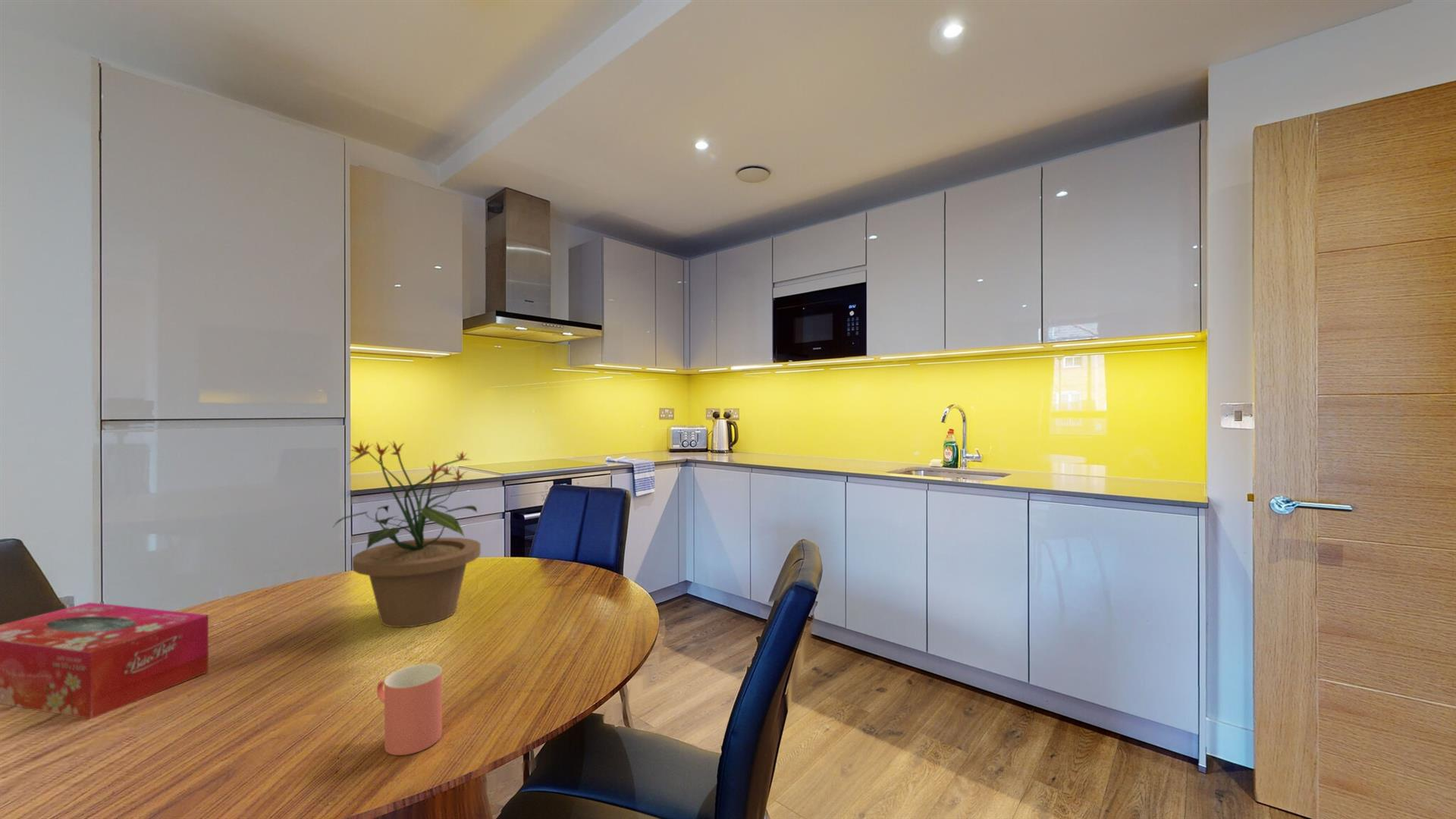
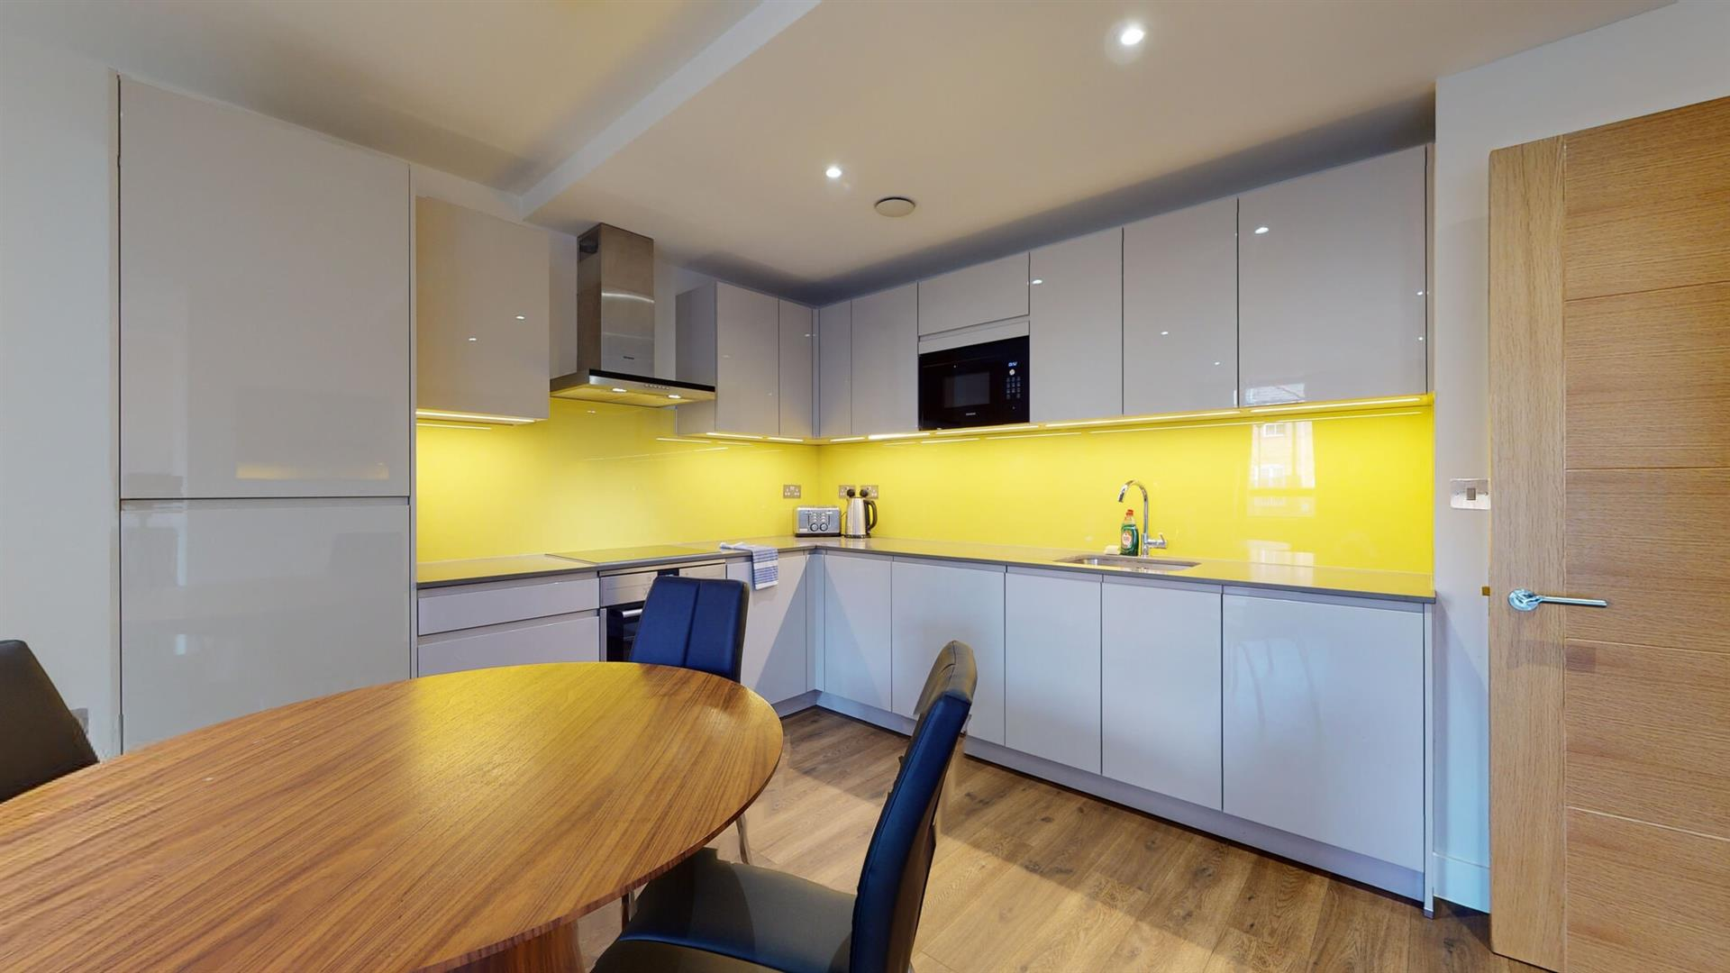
- tissue box (90, 654)
- cup (405, 705)
- potted plant (410, 527)
